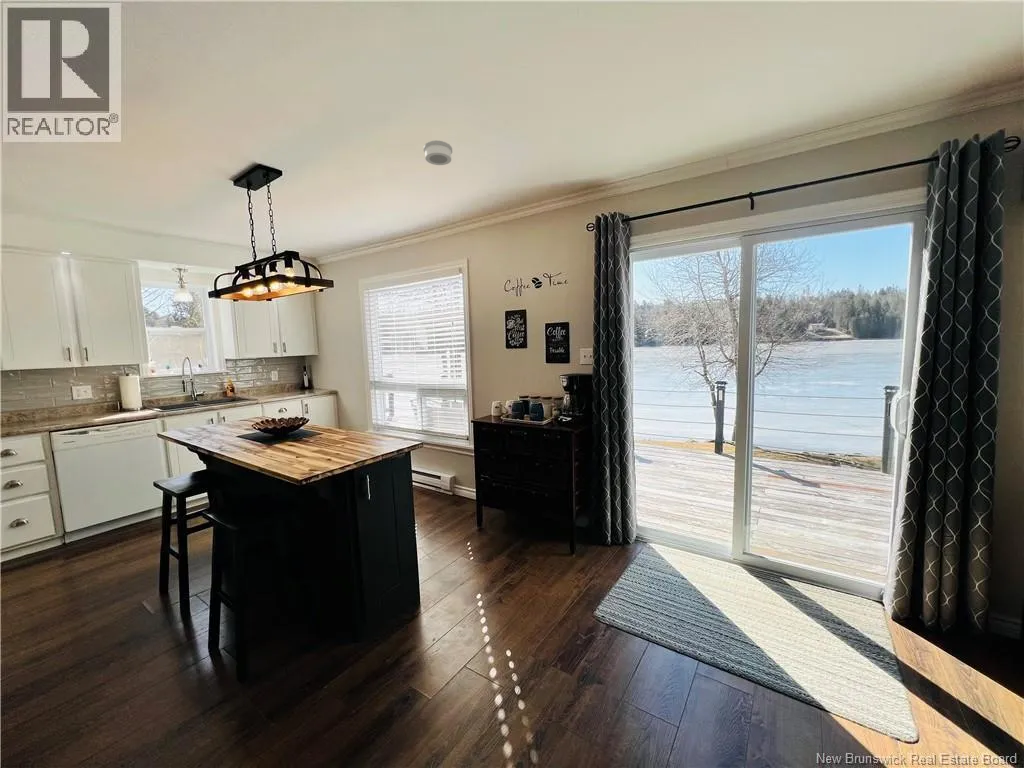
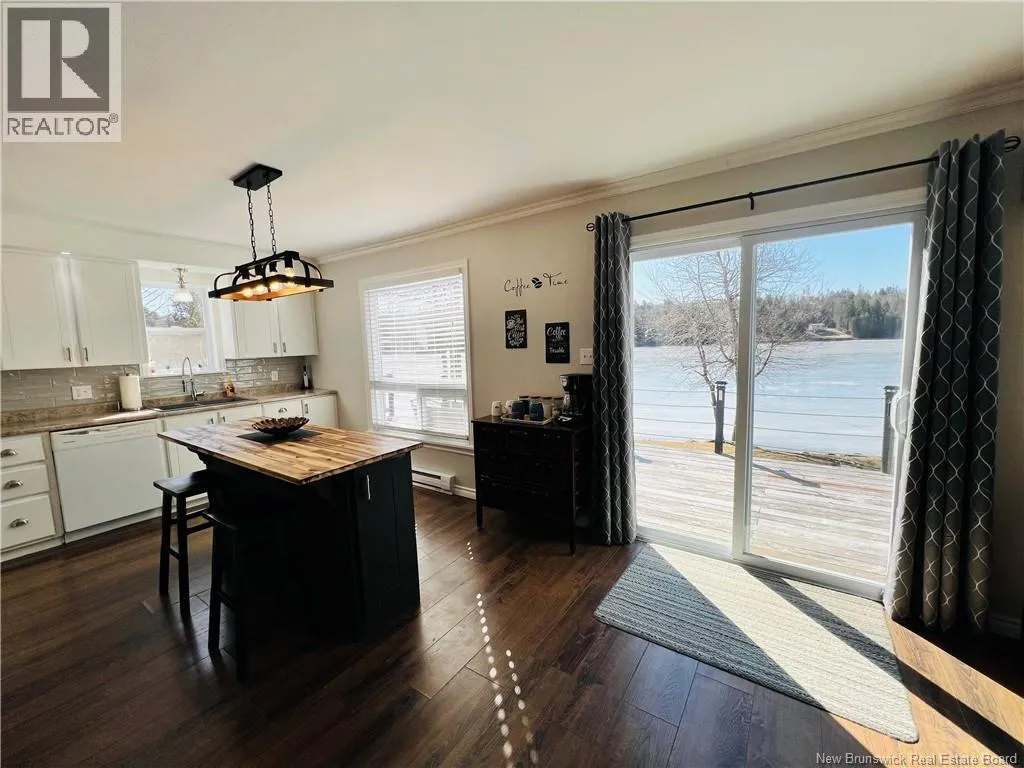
- smoke detector (438, 151)
